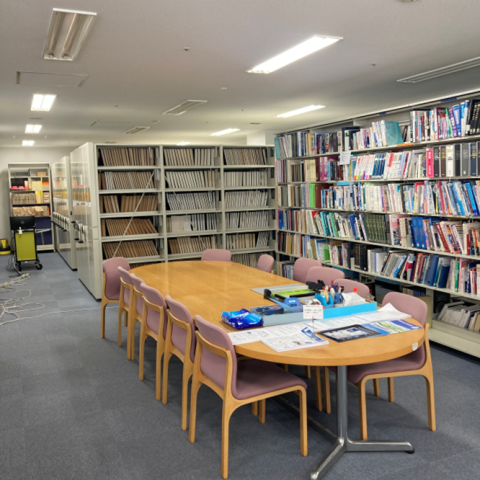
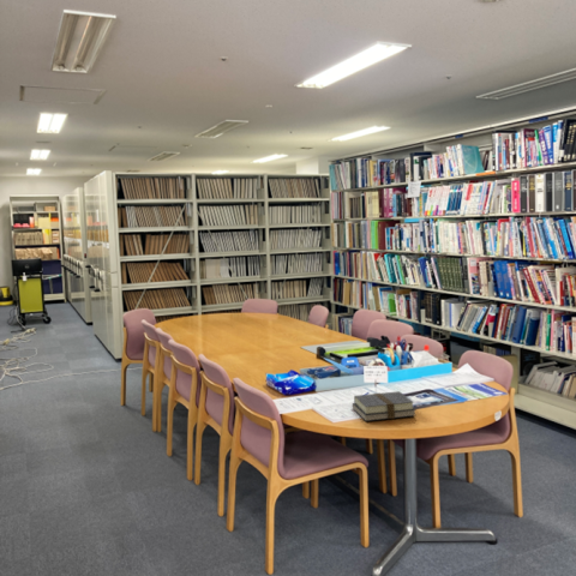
+ book (383, 404)
